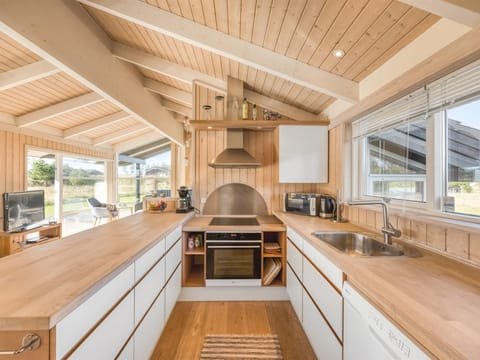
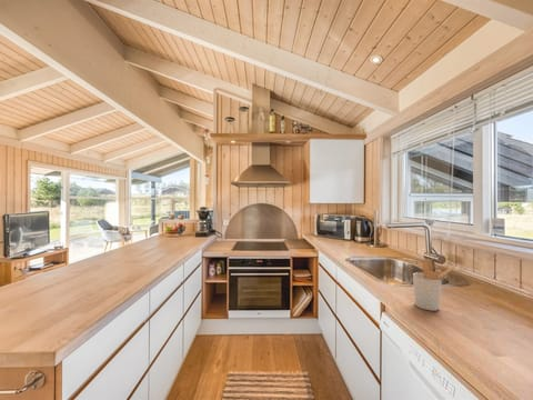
+ utensil holder (434, 284)
